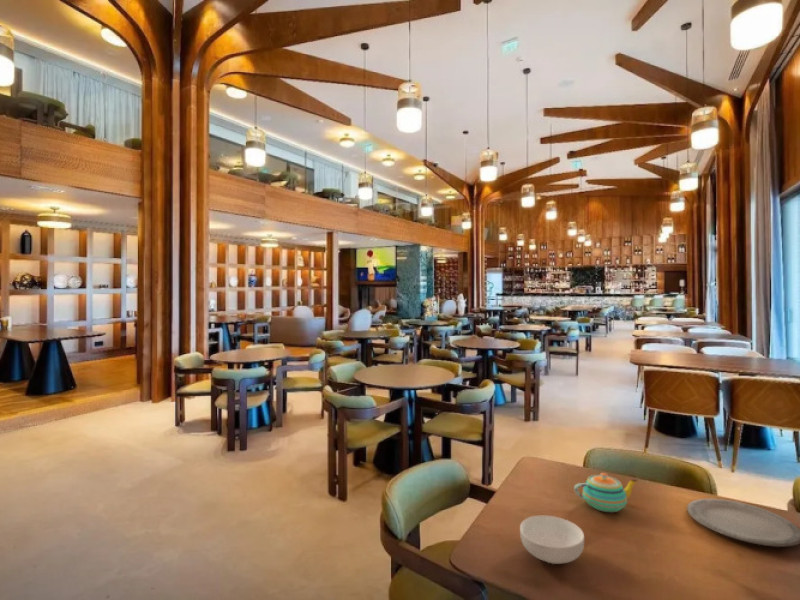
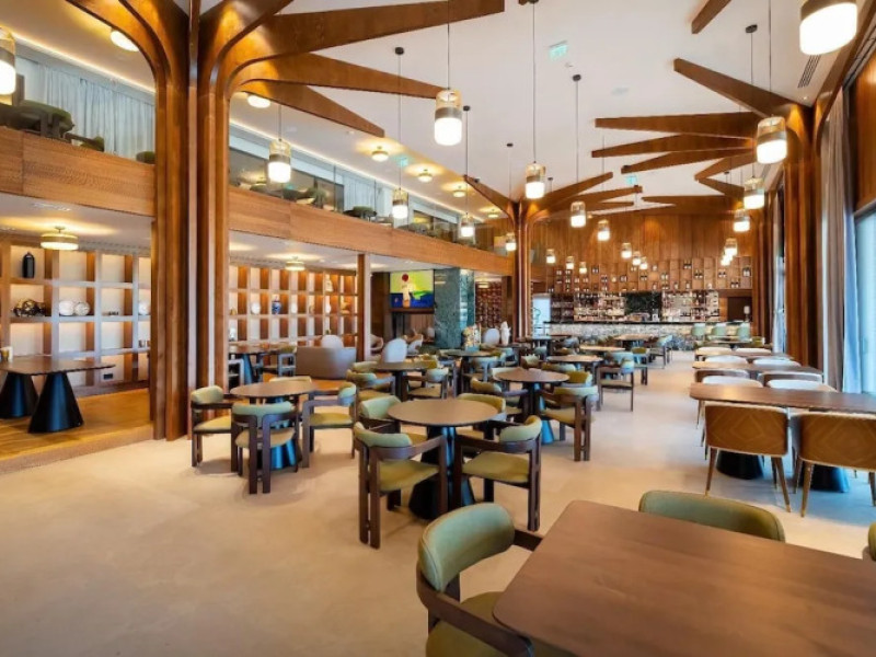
- plate (741, 521)
- cereal bowl (551, 542)
- teapot (606, 489)
